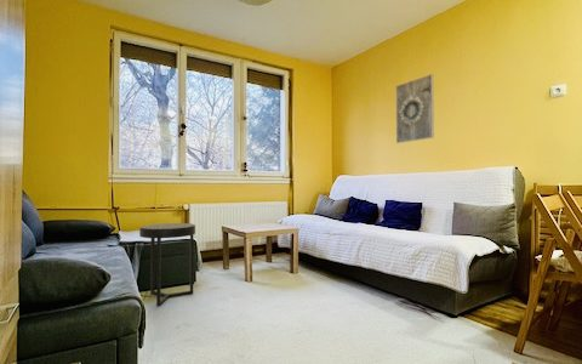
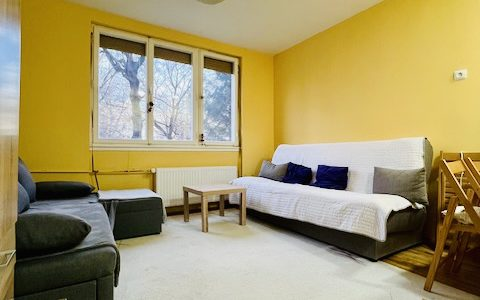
- side table (160, 261)
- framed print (413, 110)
